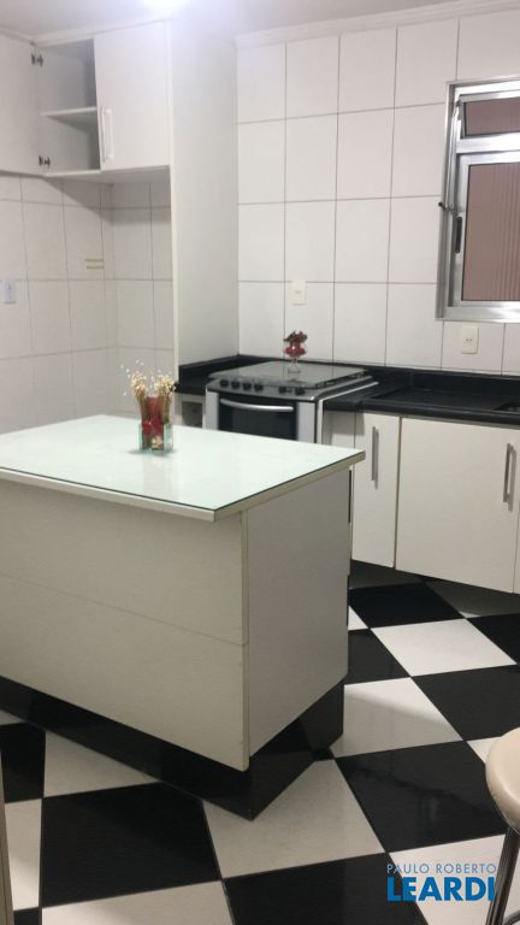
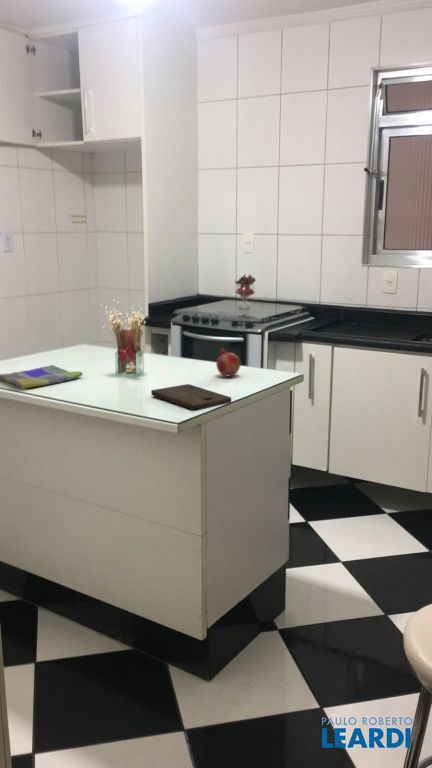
+ fruit (228, 362)
+ cutting board (190, 396)
+ dish towel (38, 376)
